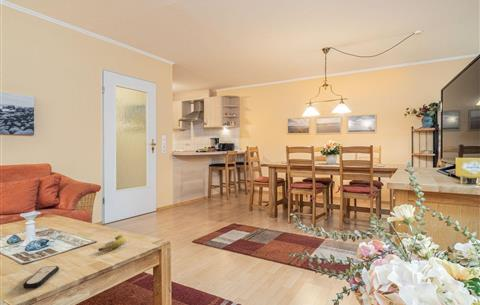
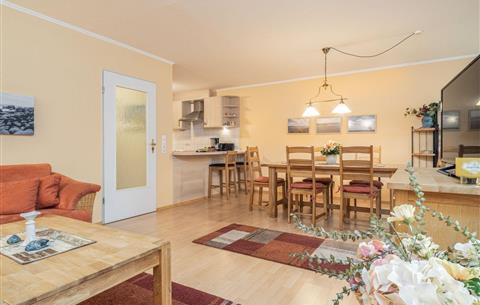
- fruit (115, 241)
- remote control (41, 276)
